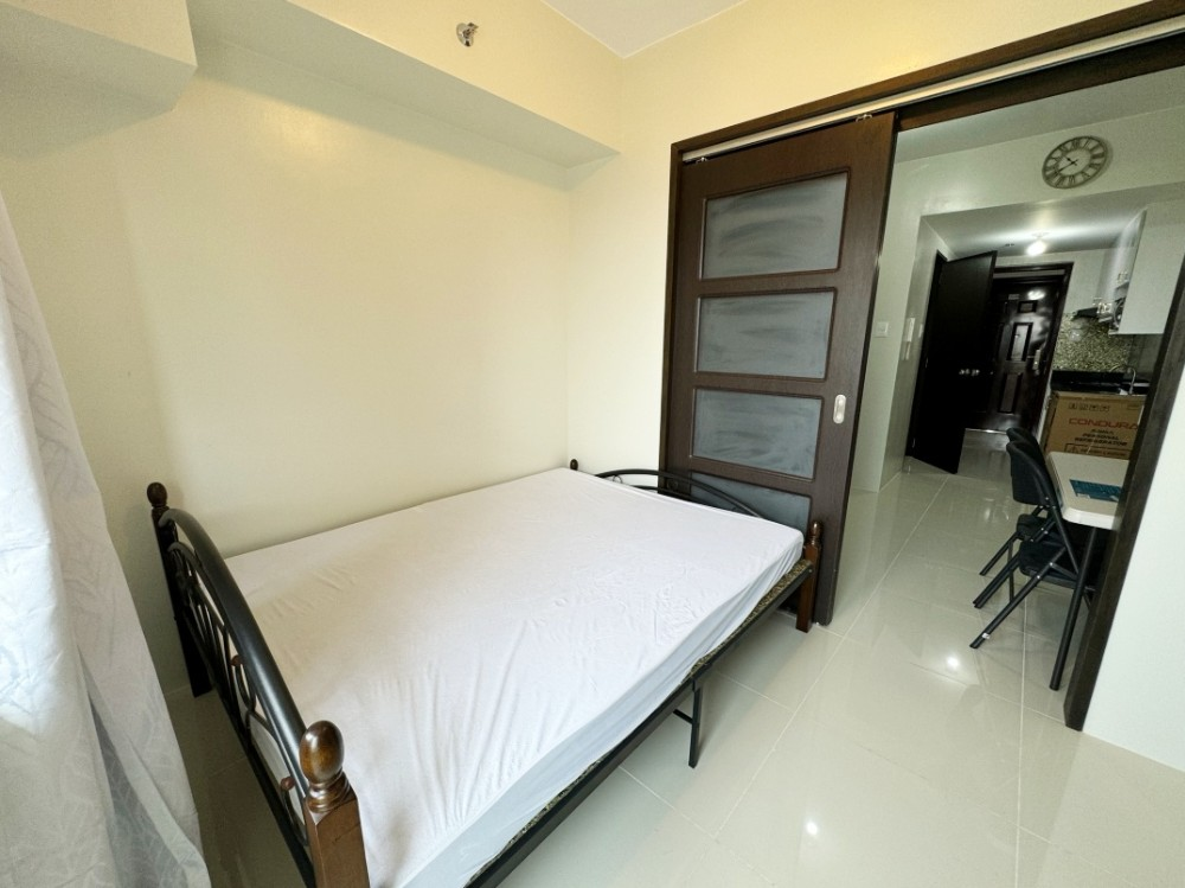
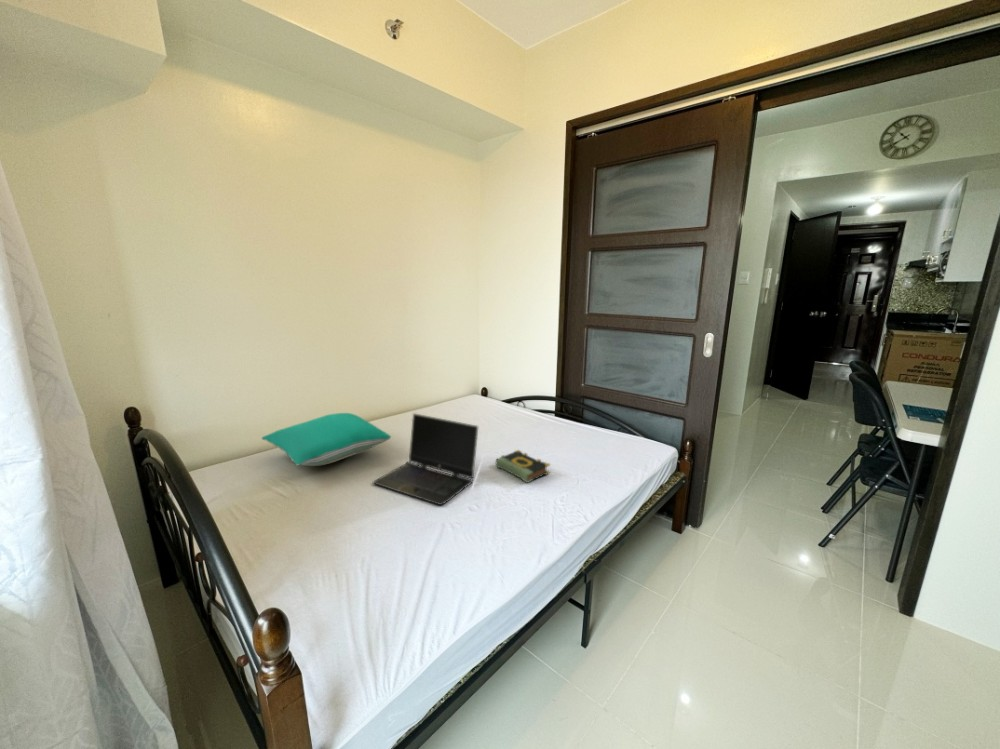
+ book (519, 463)
+ pillow (327, 437)
+ laptop computer (425, 455)
